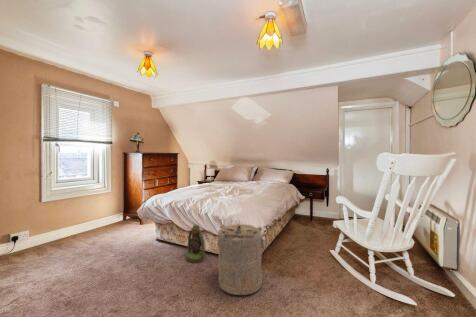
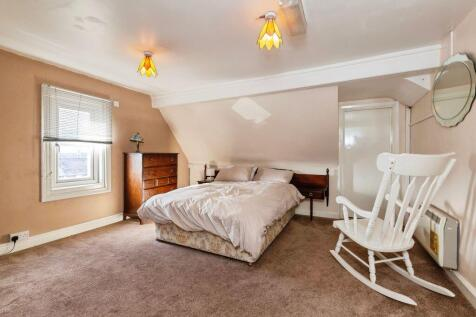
- laundry hamper (238, 253)
- lantern (195, 241)
